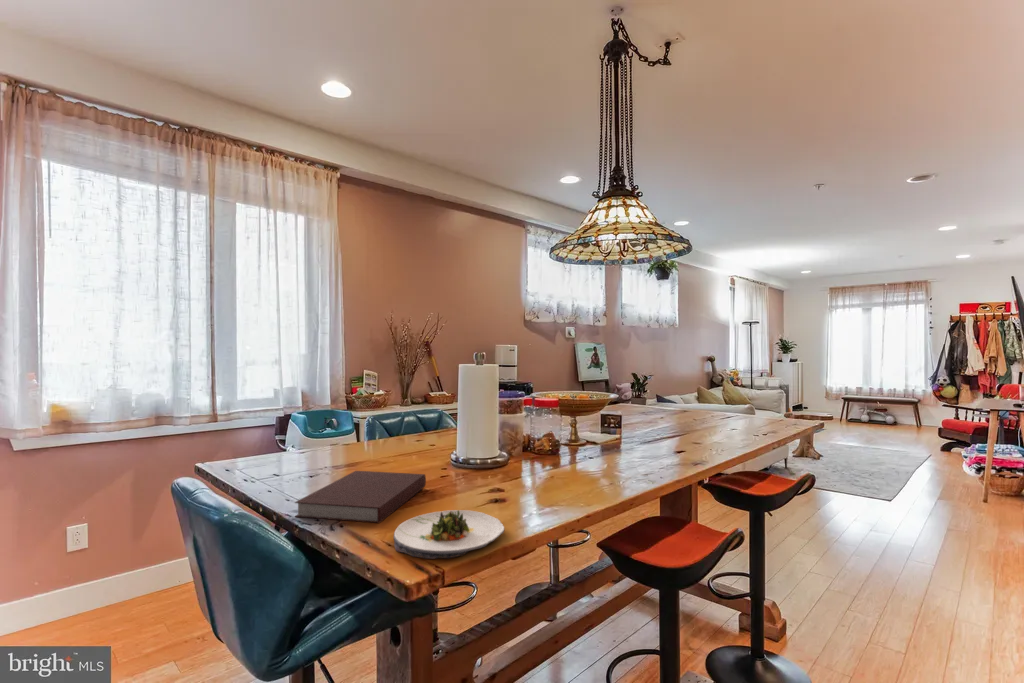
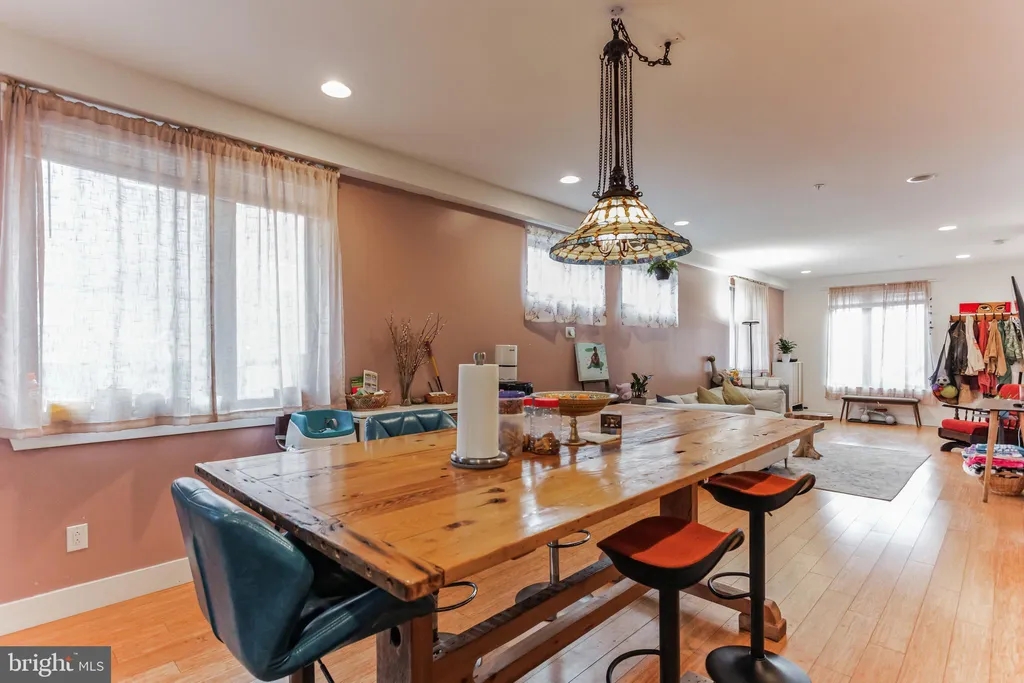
- salad plate (448, 524)
- notebook (366, 493)
